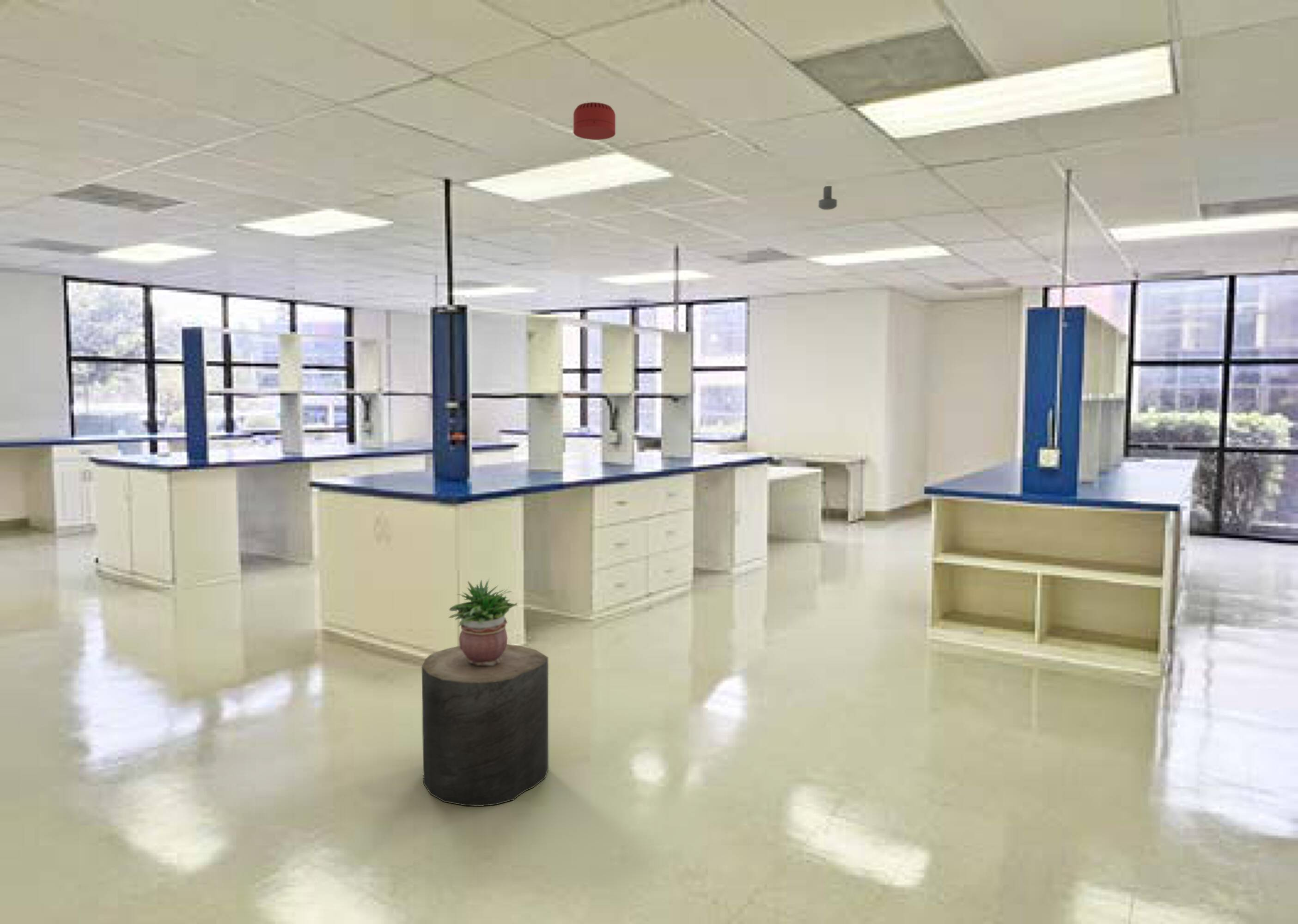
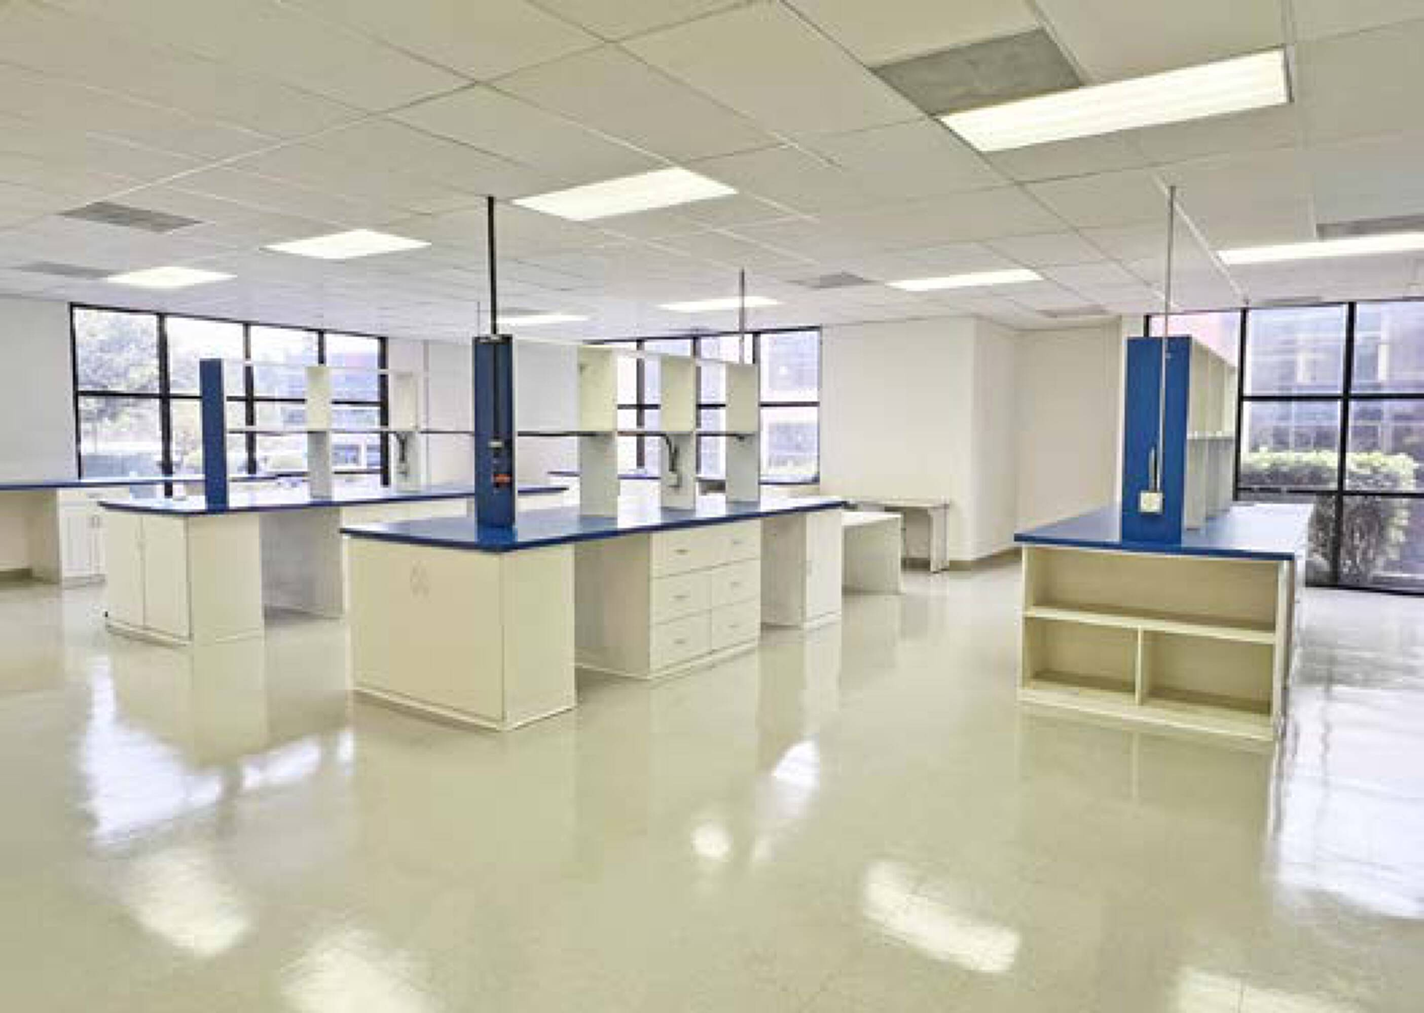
- security camera (828, 197)
- potted plant (484, 621)
- smoke detector (594, 120)
- stool (485, 718)
